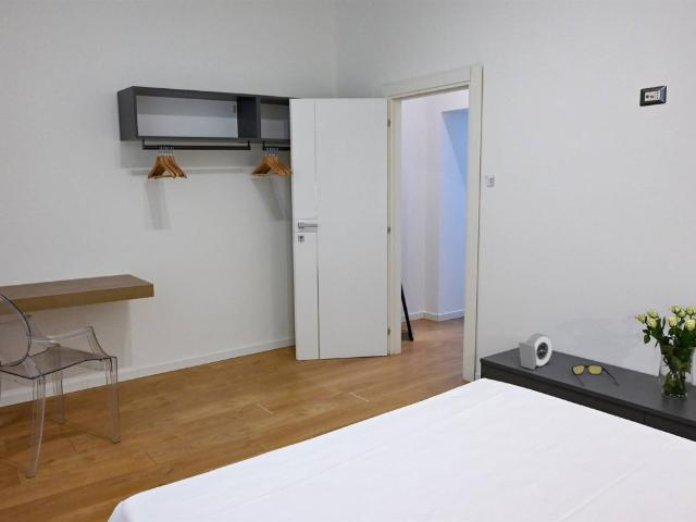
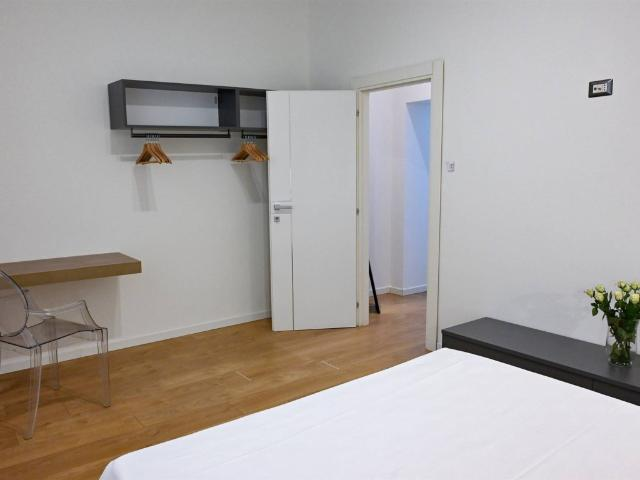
- sunglasses (593, 373)
- alarm clock (536, 349)
